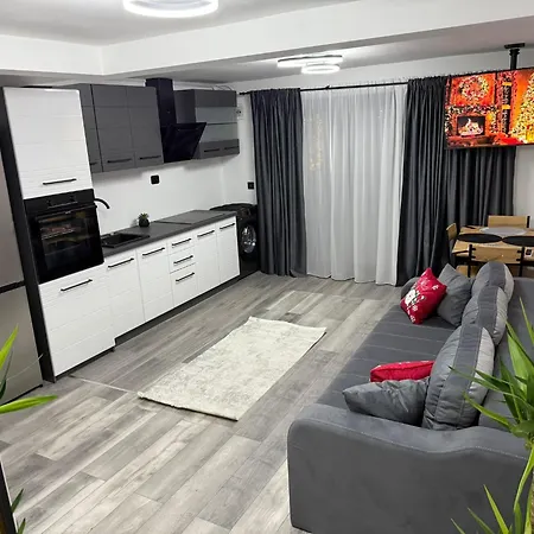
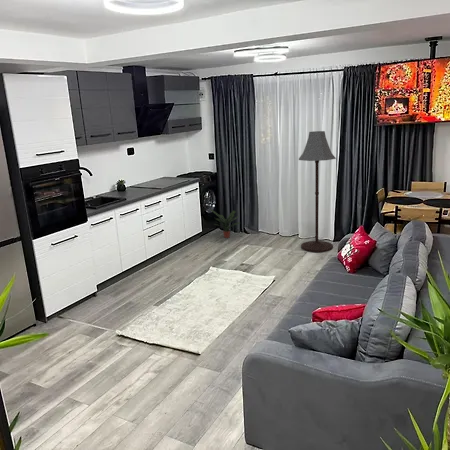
+ floor lamp (316, 191)
+ potted plant (224, 223)
